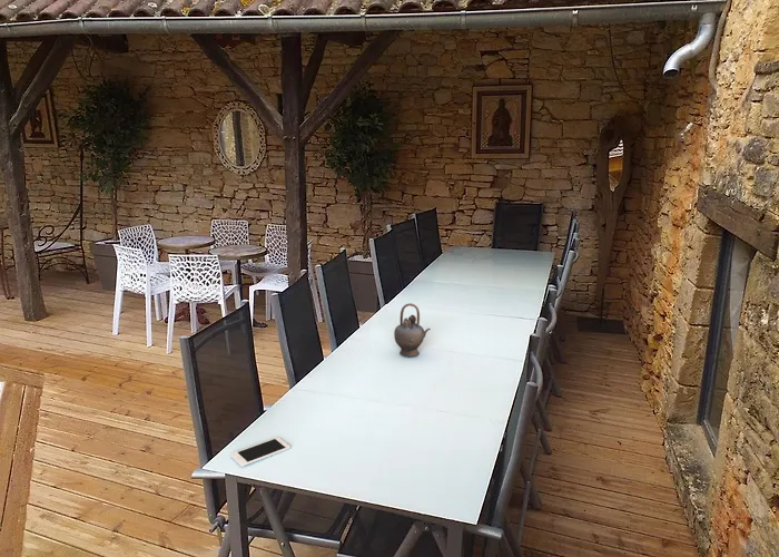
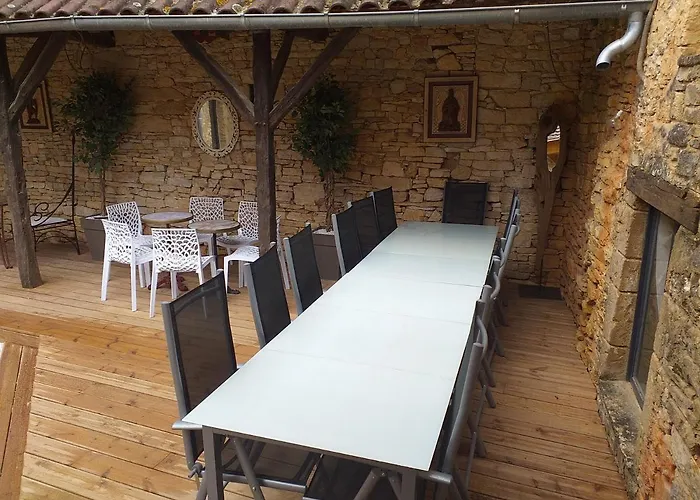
- teapot (412, 330)
- cell phone (260, 451)
